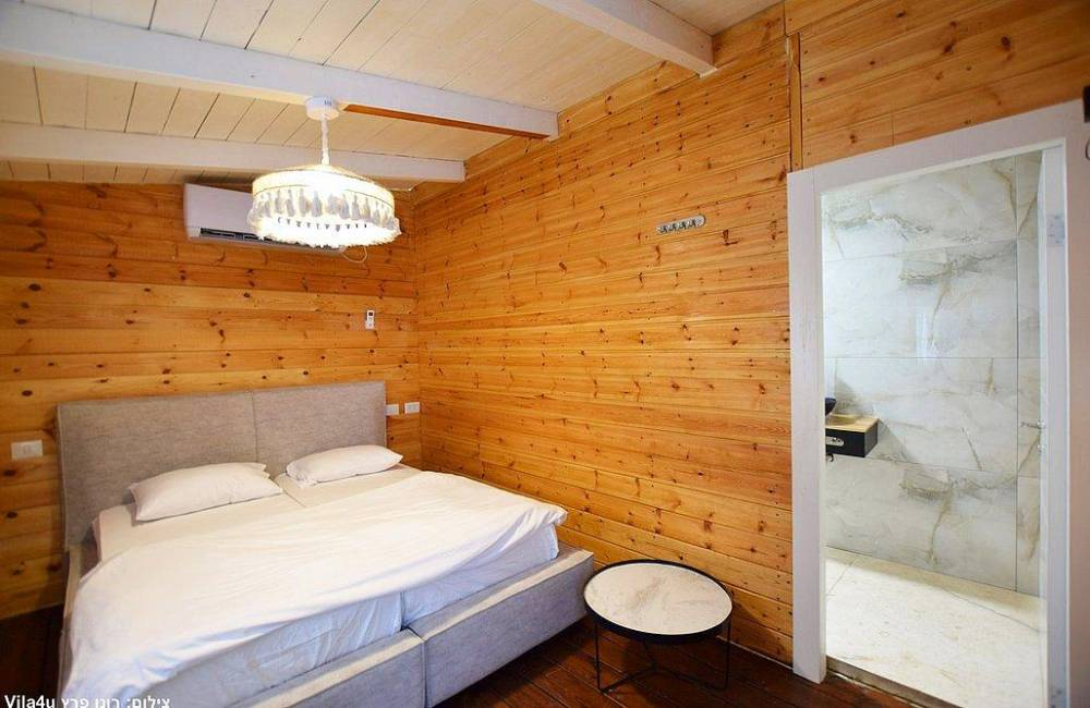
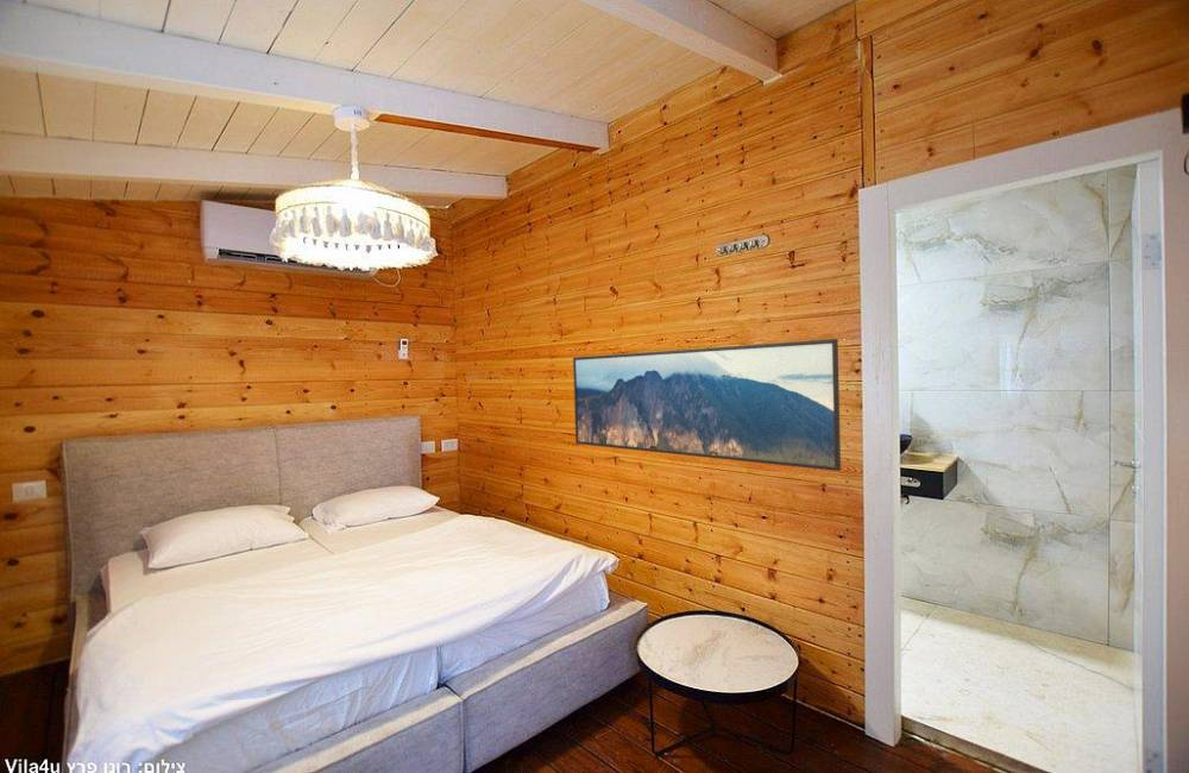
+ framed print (679, 402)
